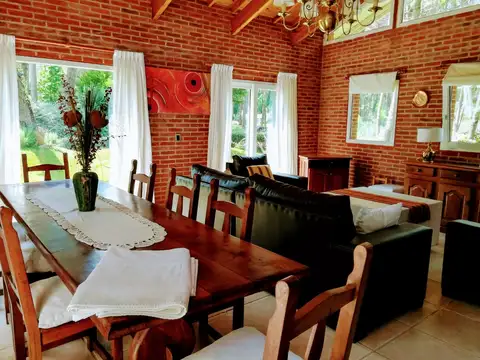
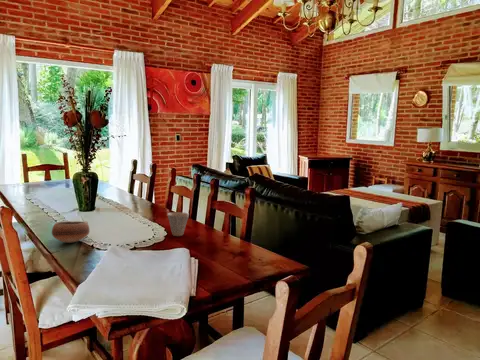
+ cup (178, 224)
+ bowl (71, 231)
